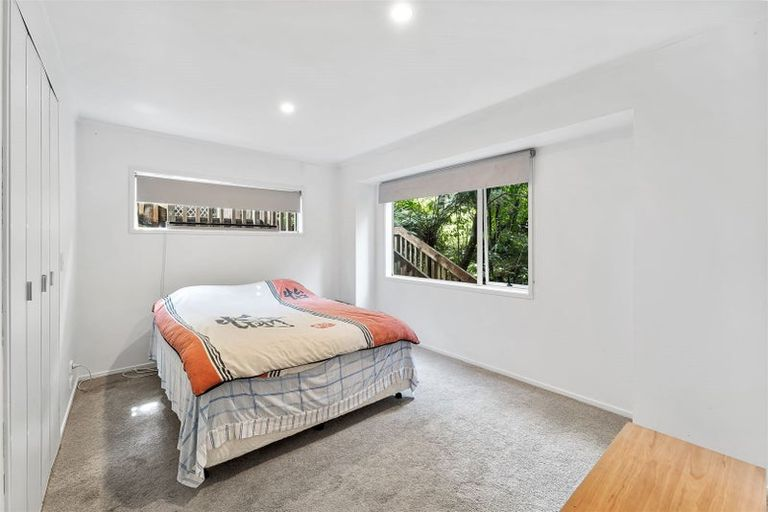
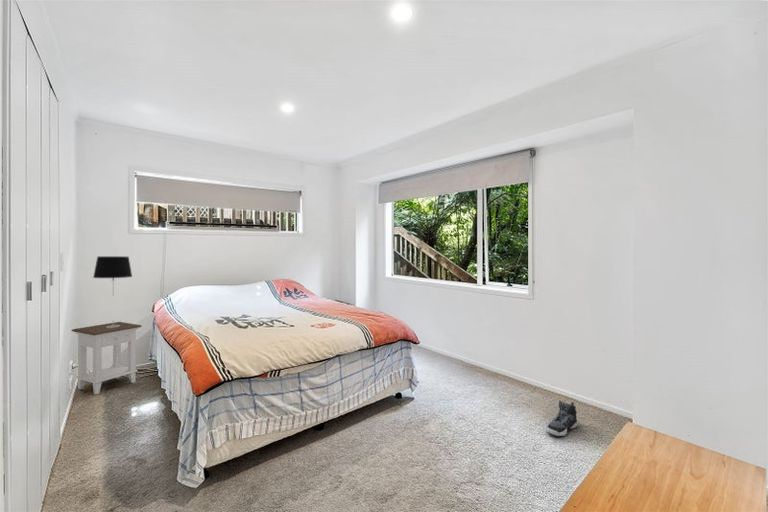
+ sneaker (561, 416)
+ table lamp (113, 291)
+ nightstand (113, 356)
